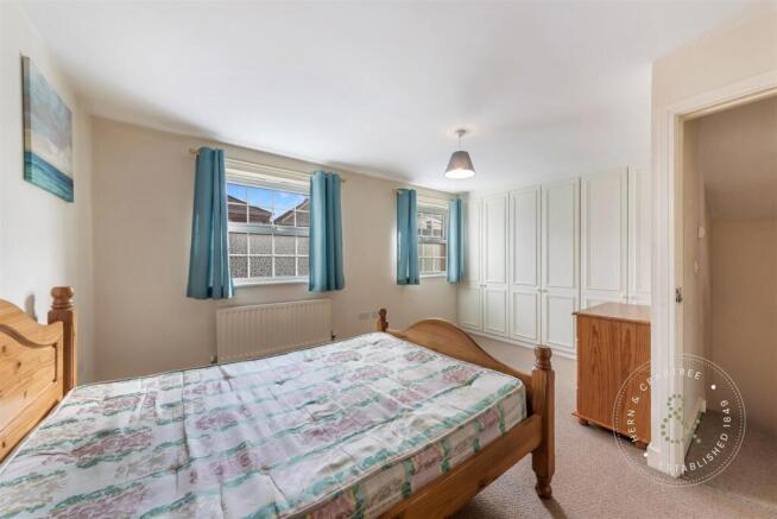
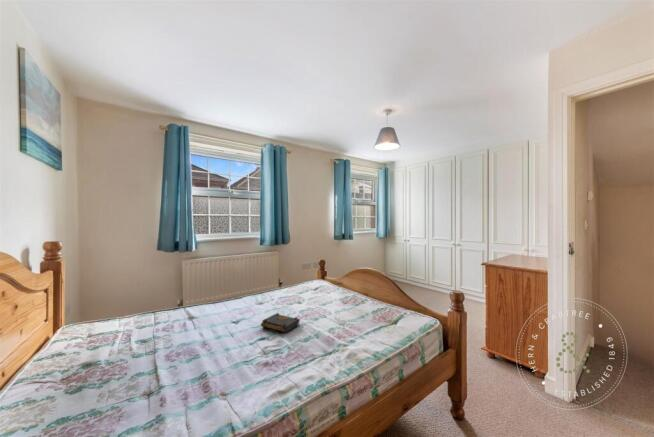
+ book (280, 321)
